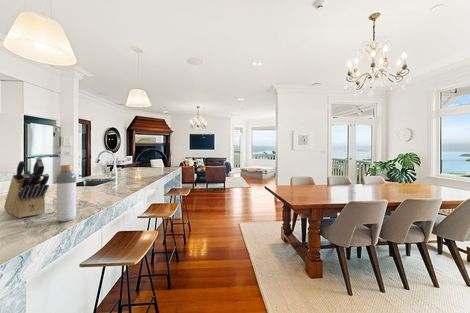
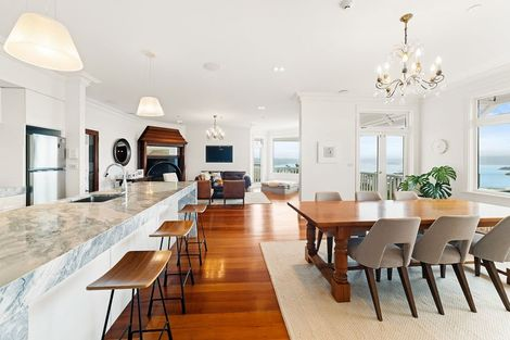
- bottle (66, 192)
- knife block (26, 185)
